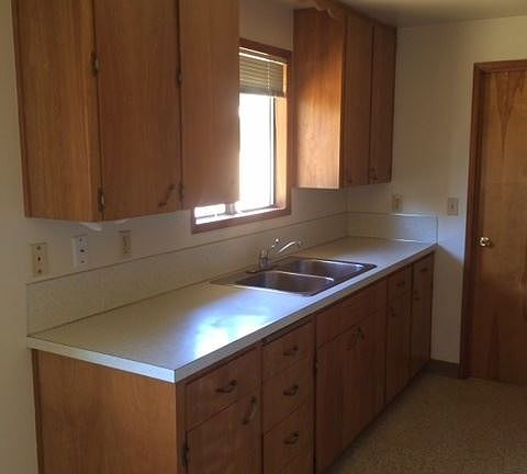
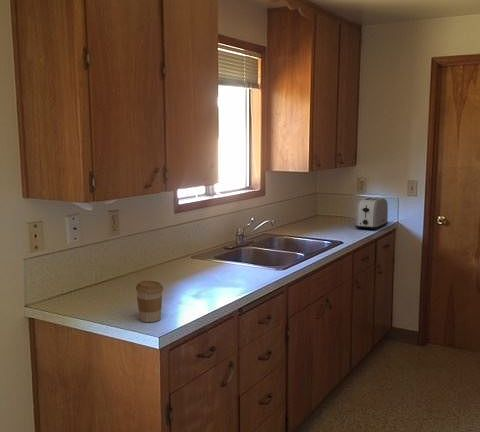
+ coffee cup (149, 300)
+ toaster (371, 212)
